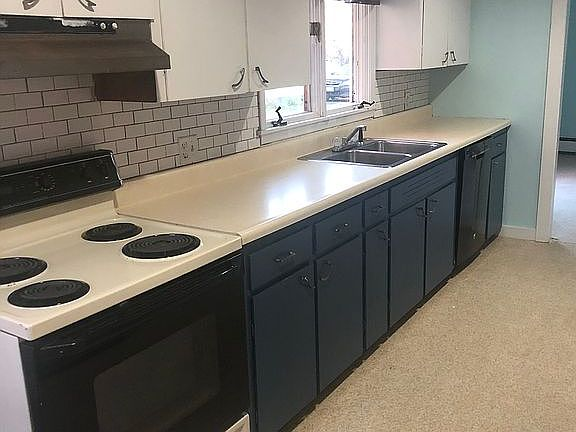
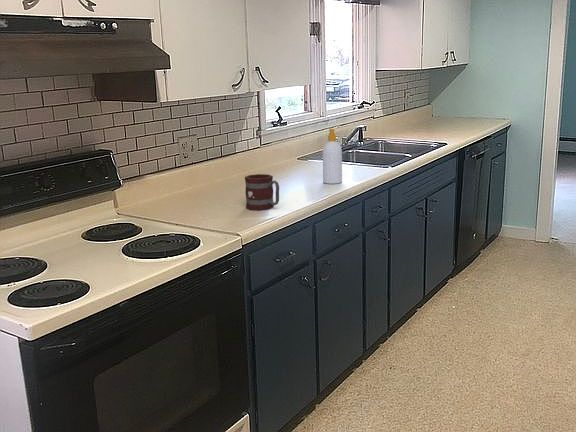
+ soap bottle (332, 155)
+ mug (263, 192)
